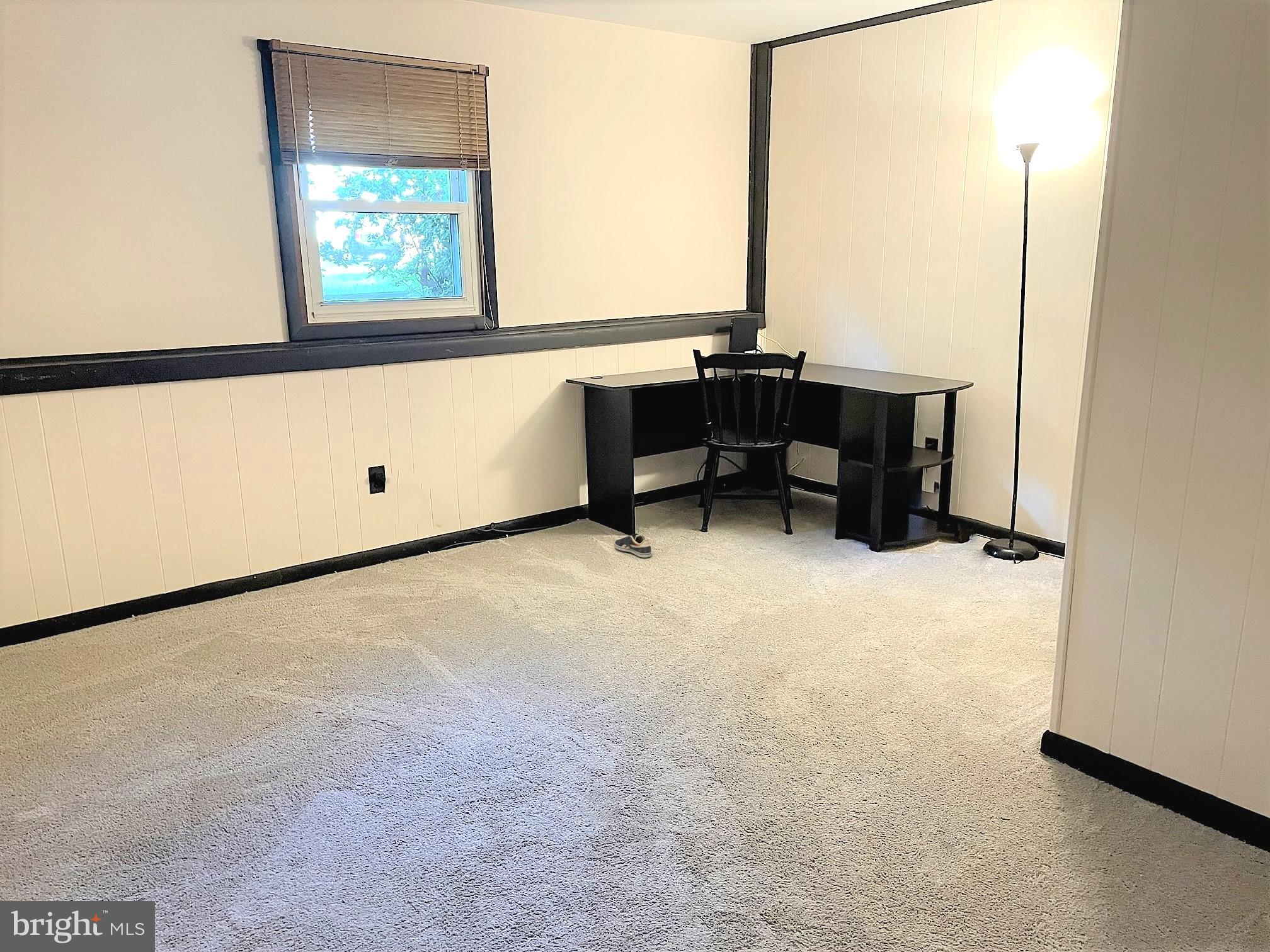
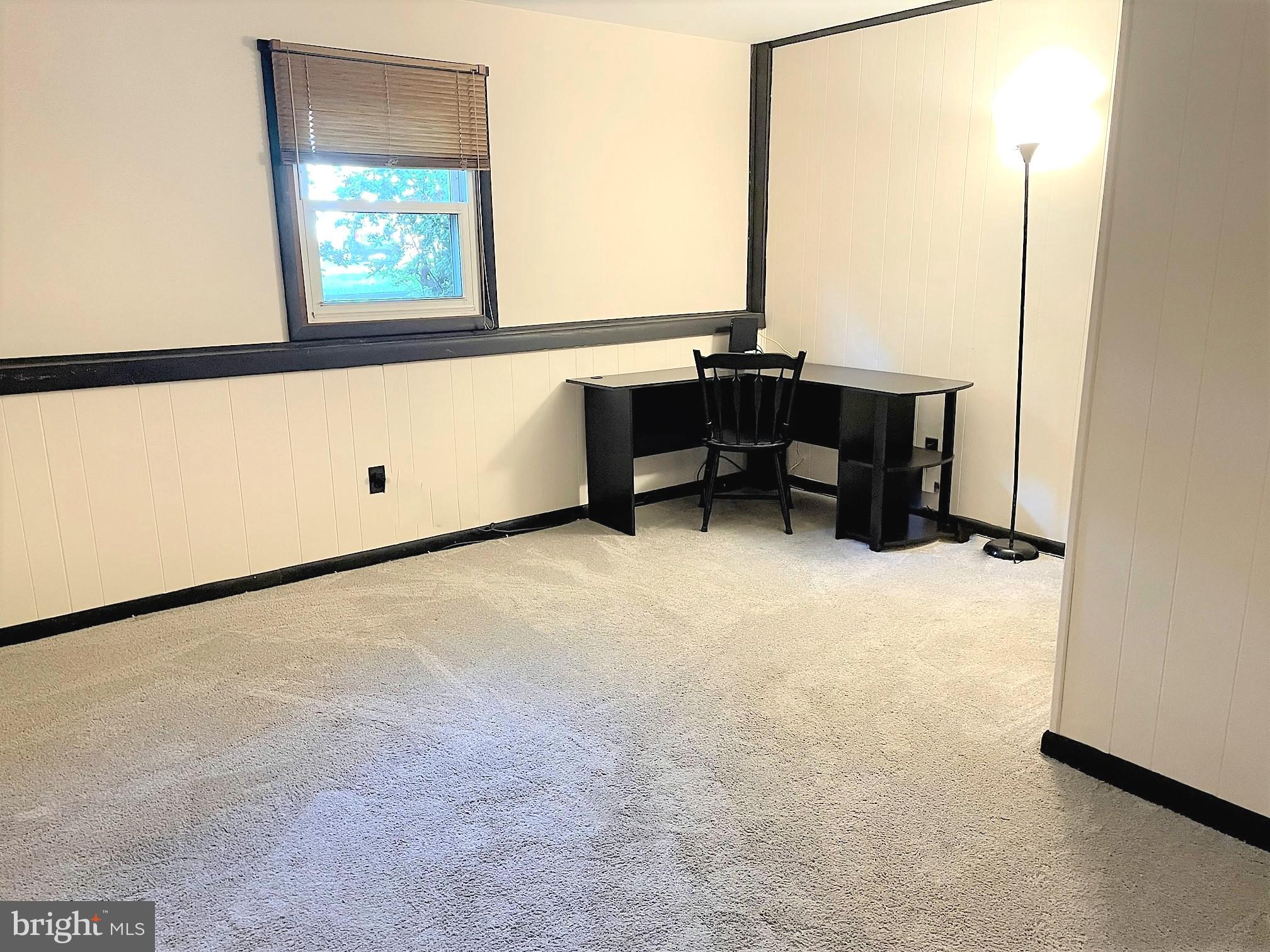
- sneaker (633, 542)
